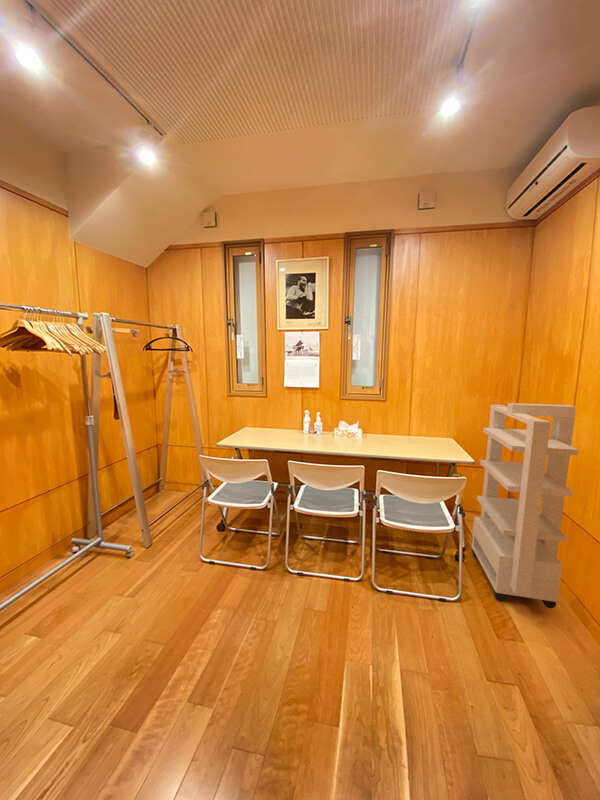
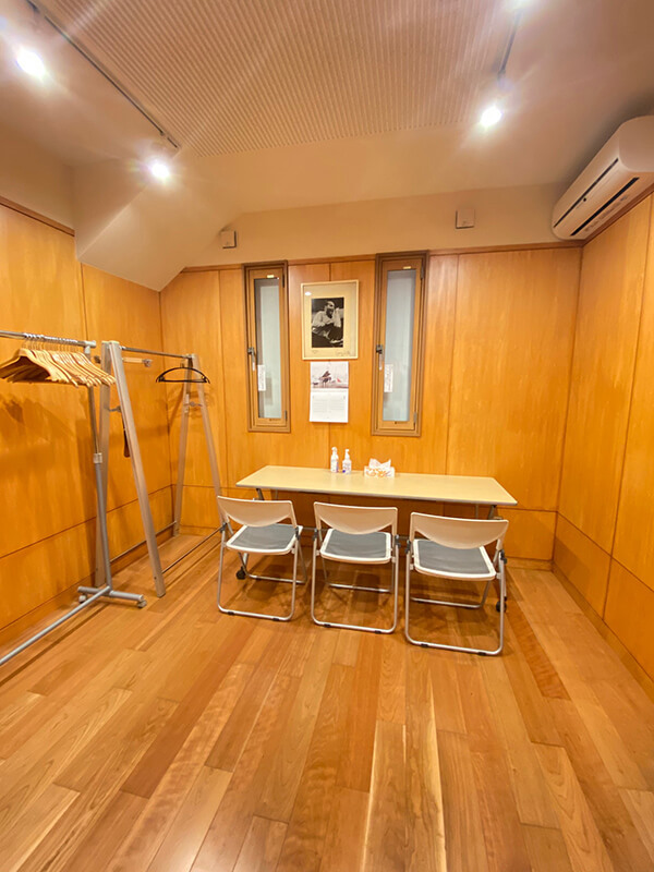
- storage cabinet (524, 495)
